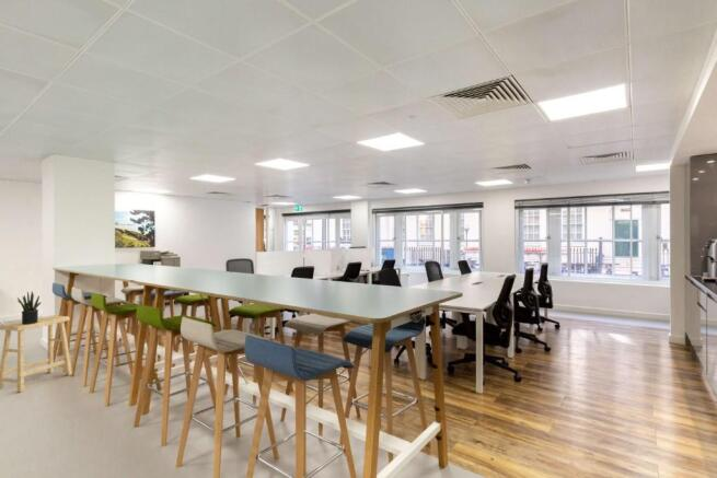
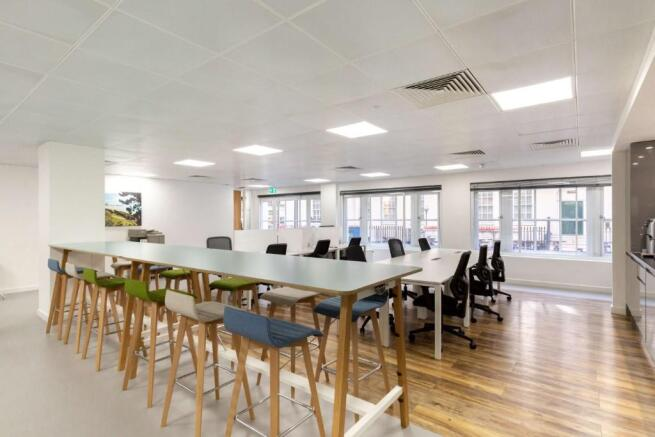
- stool (41, 360)
- potted plant (27, 307)
